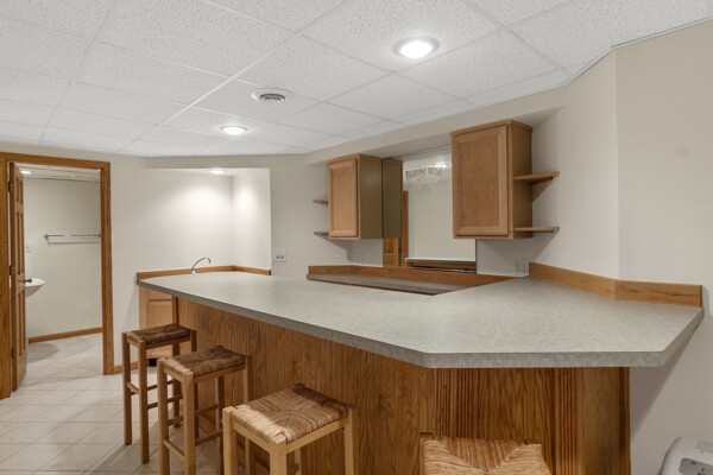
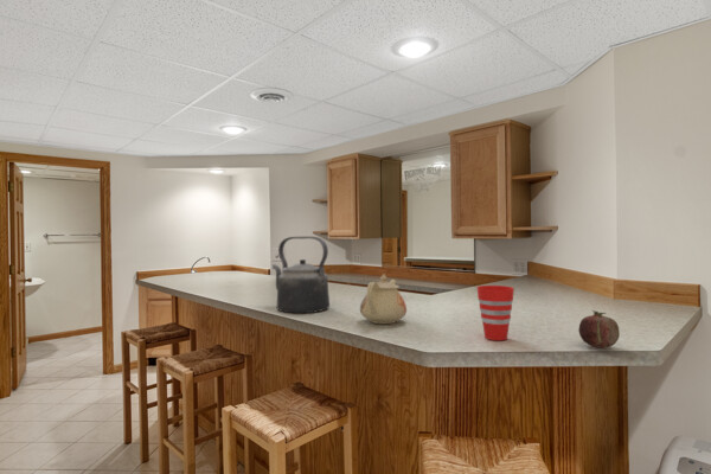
+ teapot (383, 297)
+ kettle (299, 271)
+ cup (495, 312)
+ fruit (598, 328)
